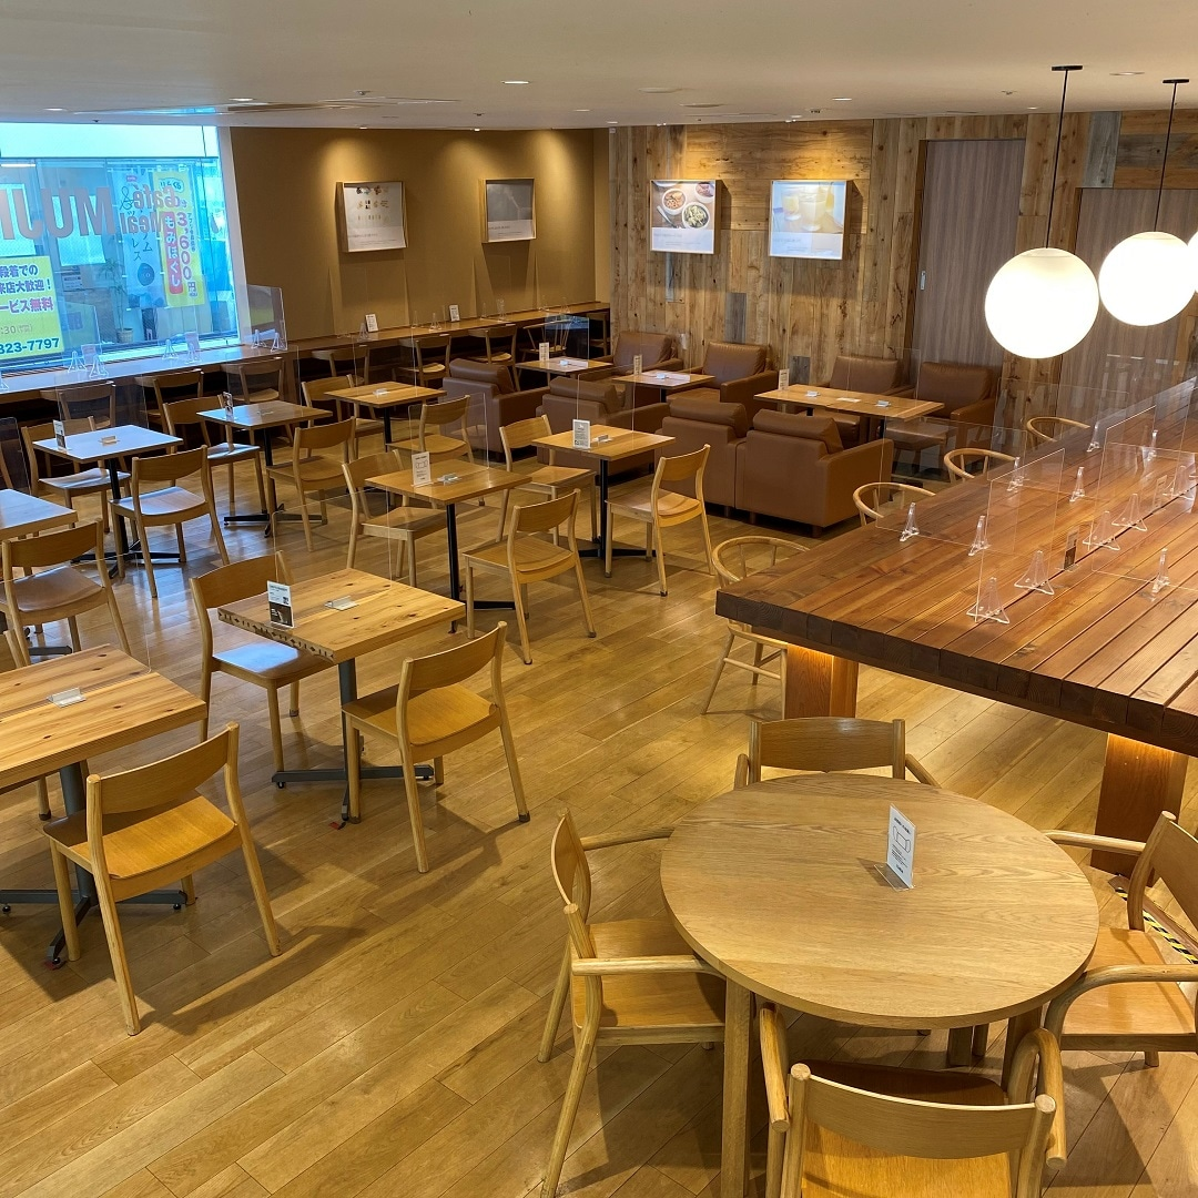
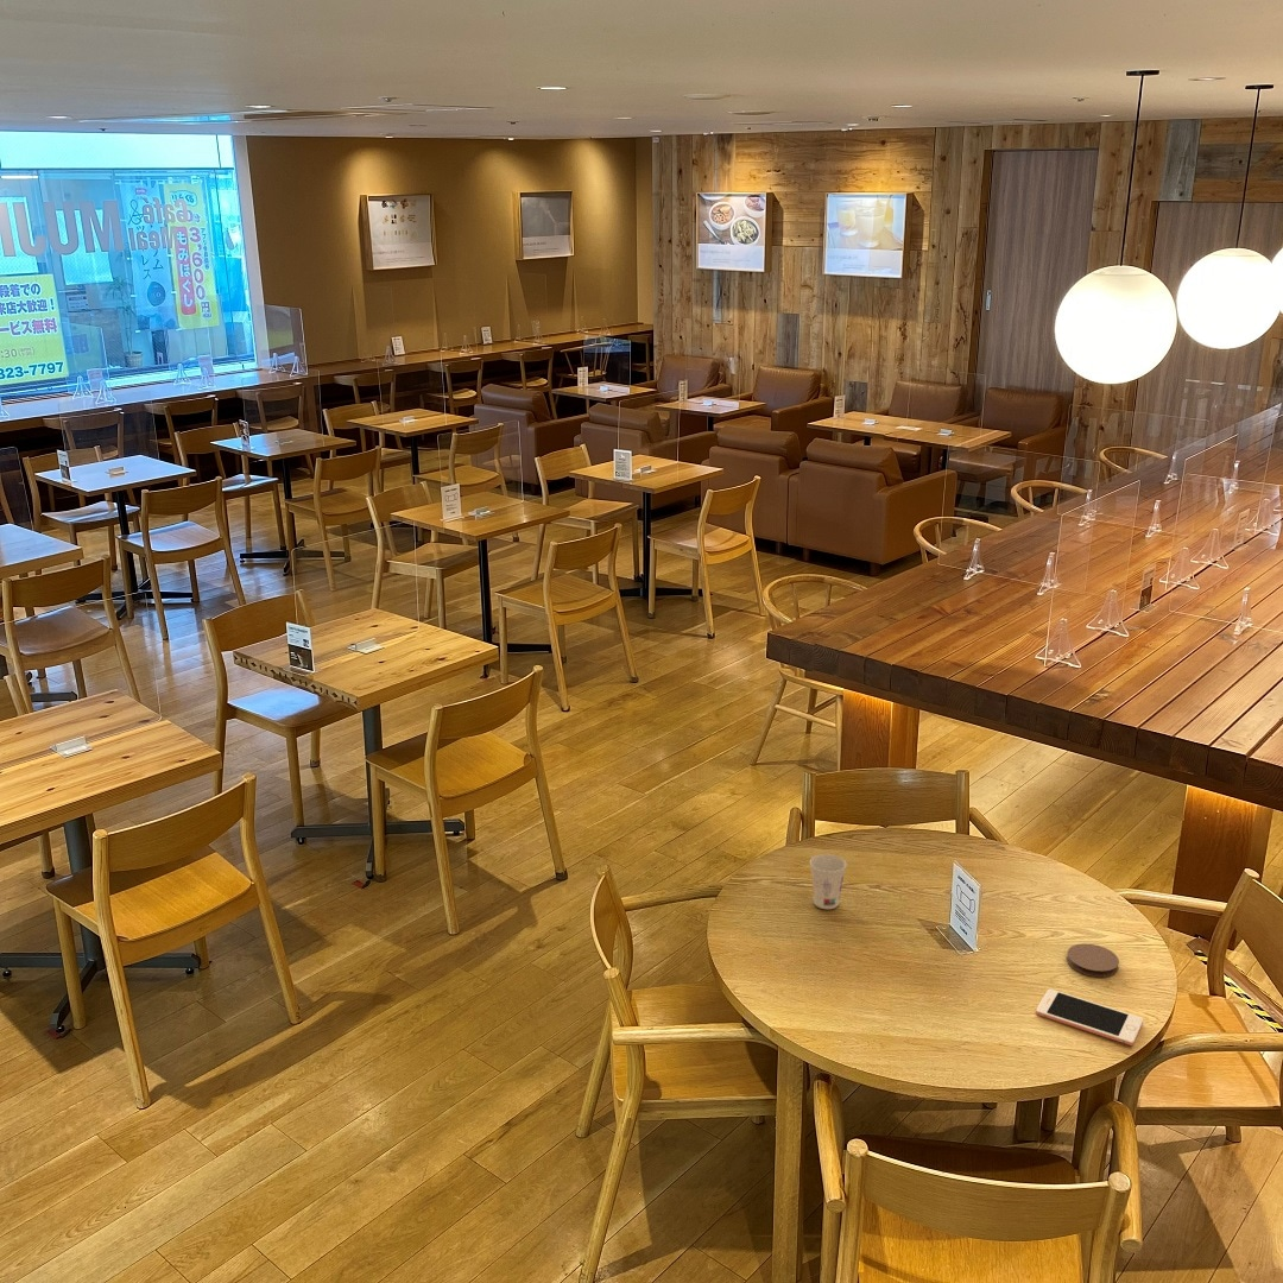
+ coaster (1092, 960)
+ cell phone (1088, 1016)
+ cup (827, 883)
